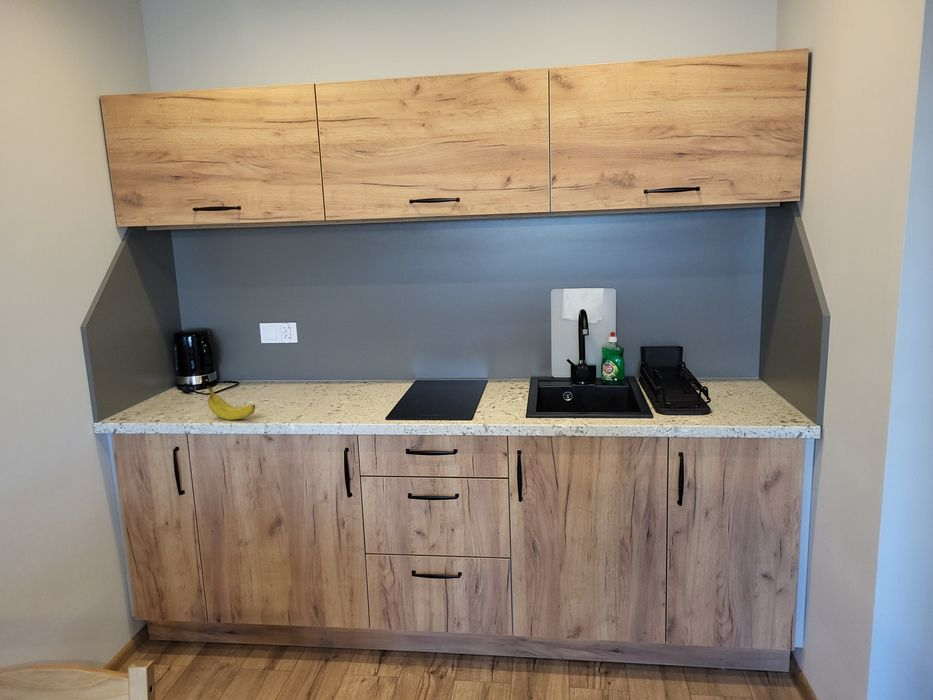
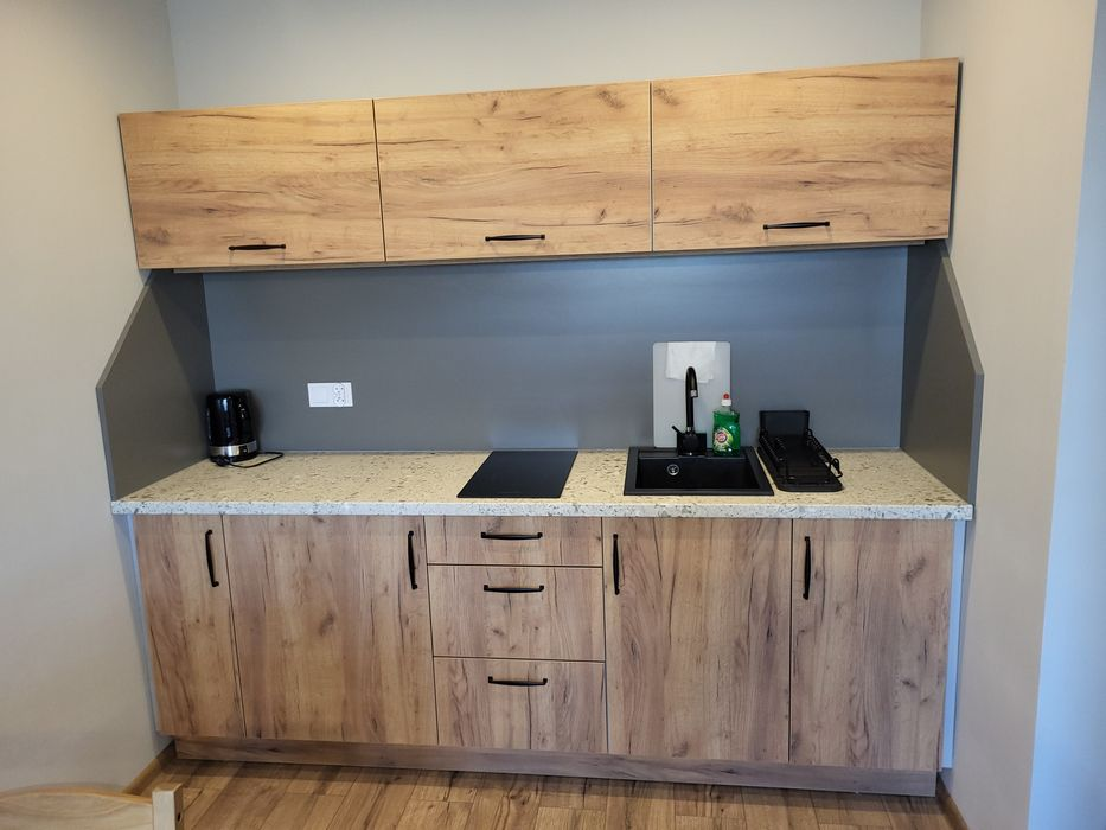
- fruit (230, 405)
